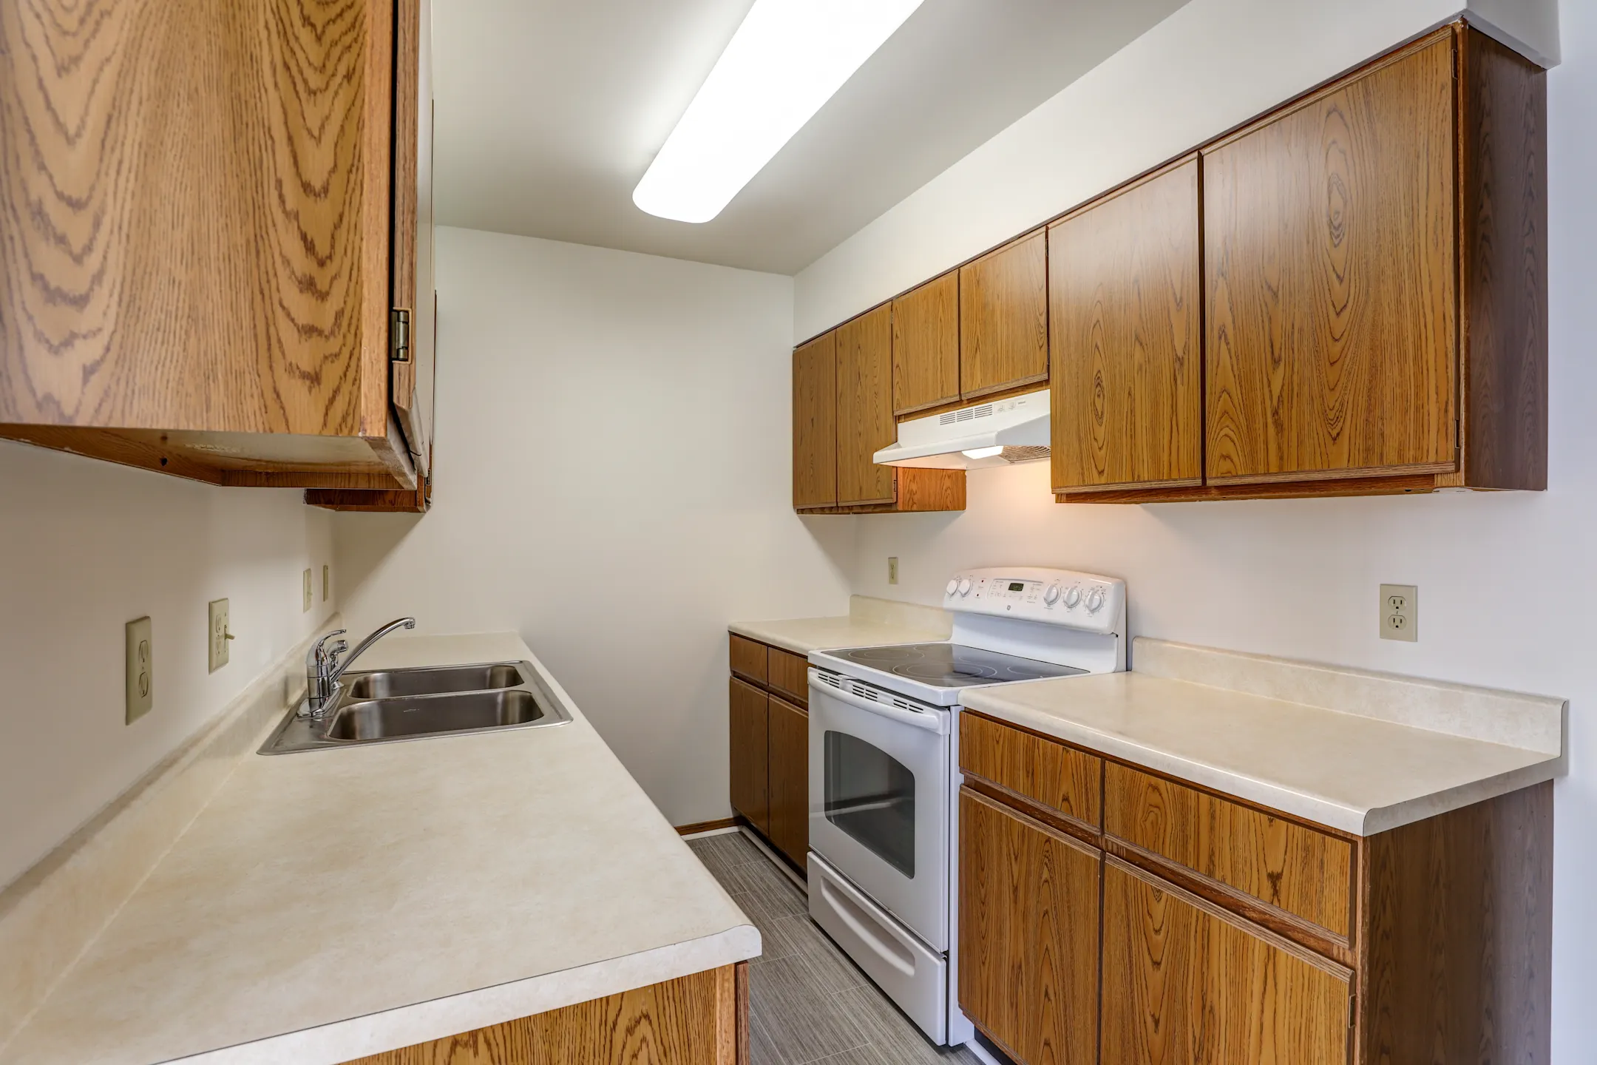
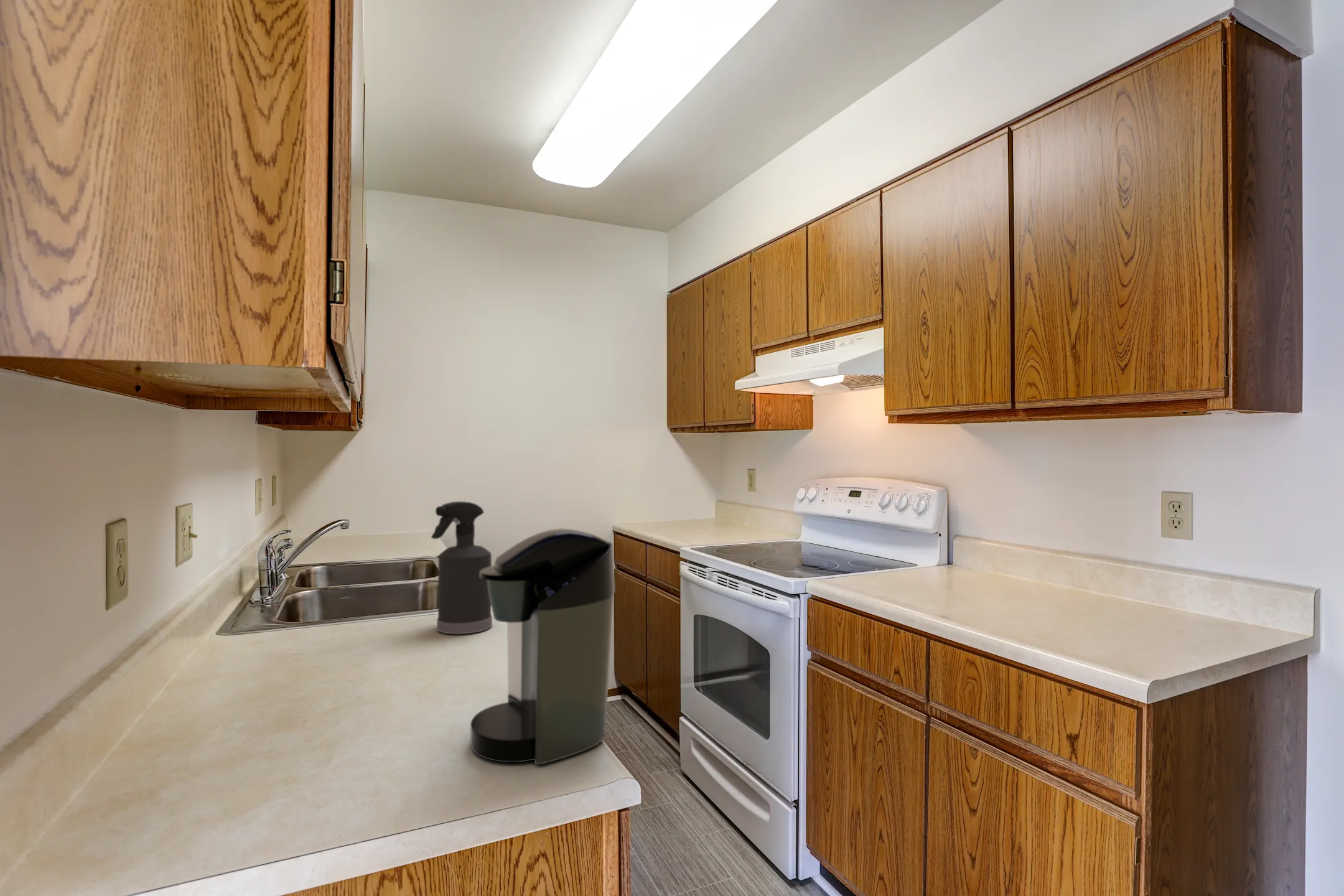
+ coffee maker (541, 623)
+ spray bottle (464, 564)
